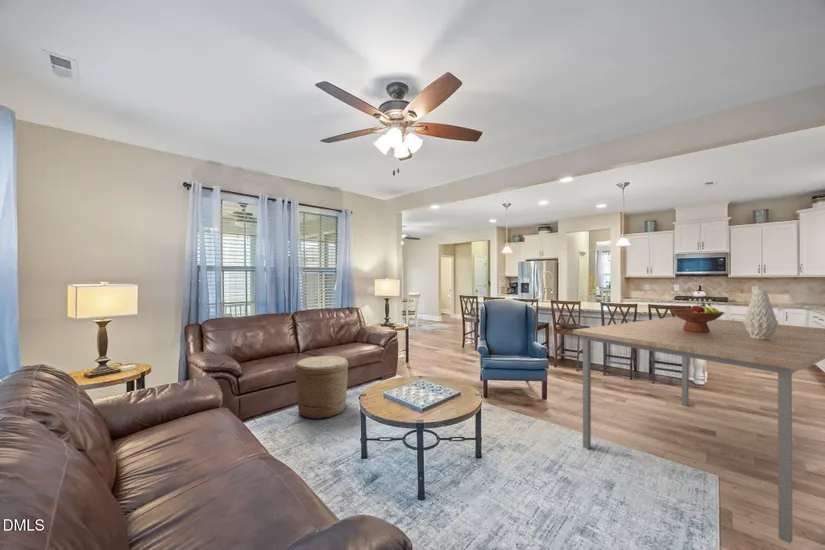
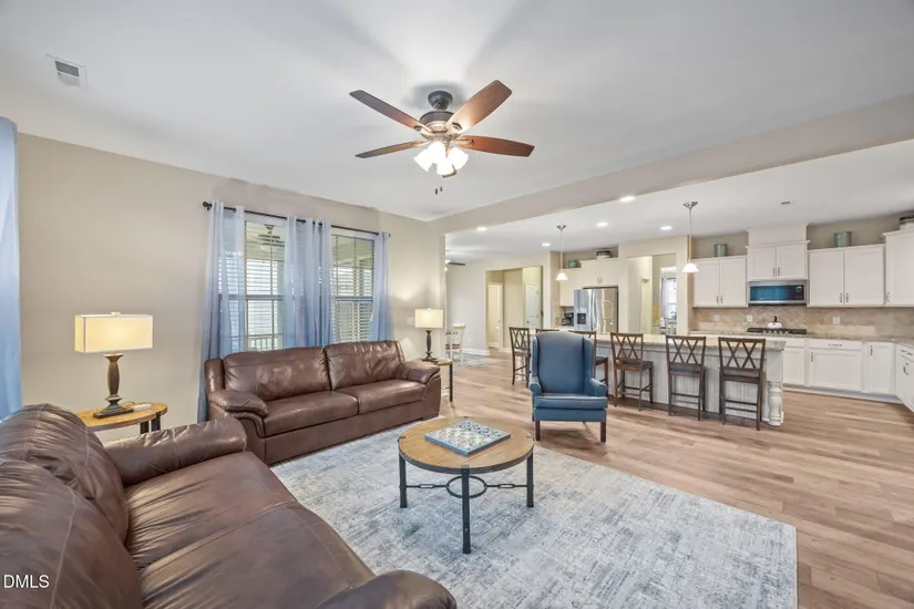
- dining table (724, 363)
- vase (760, 313)
- basket (321, 385)
- fruit bowl (696, 316)
